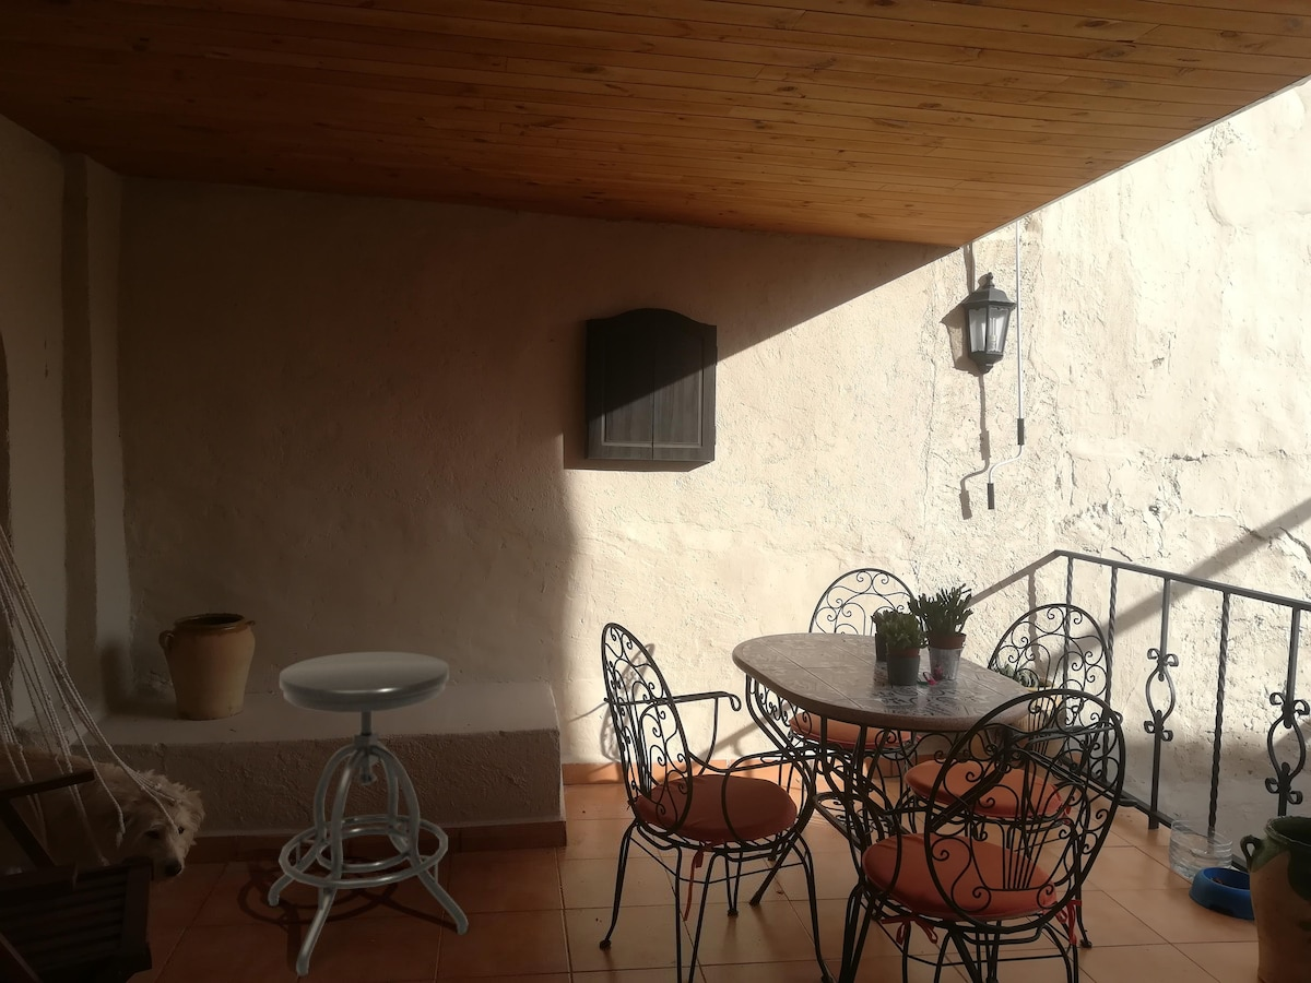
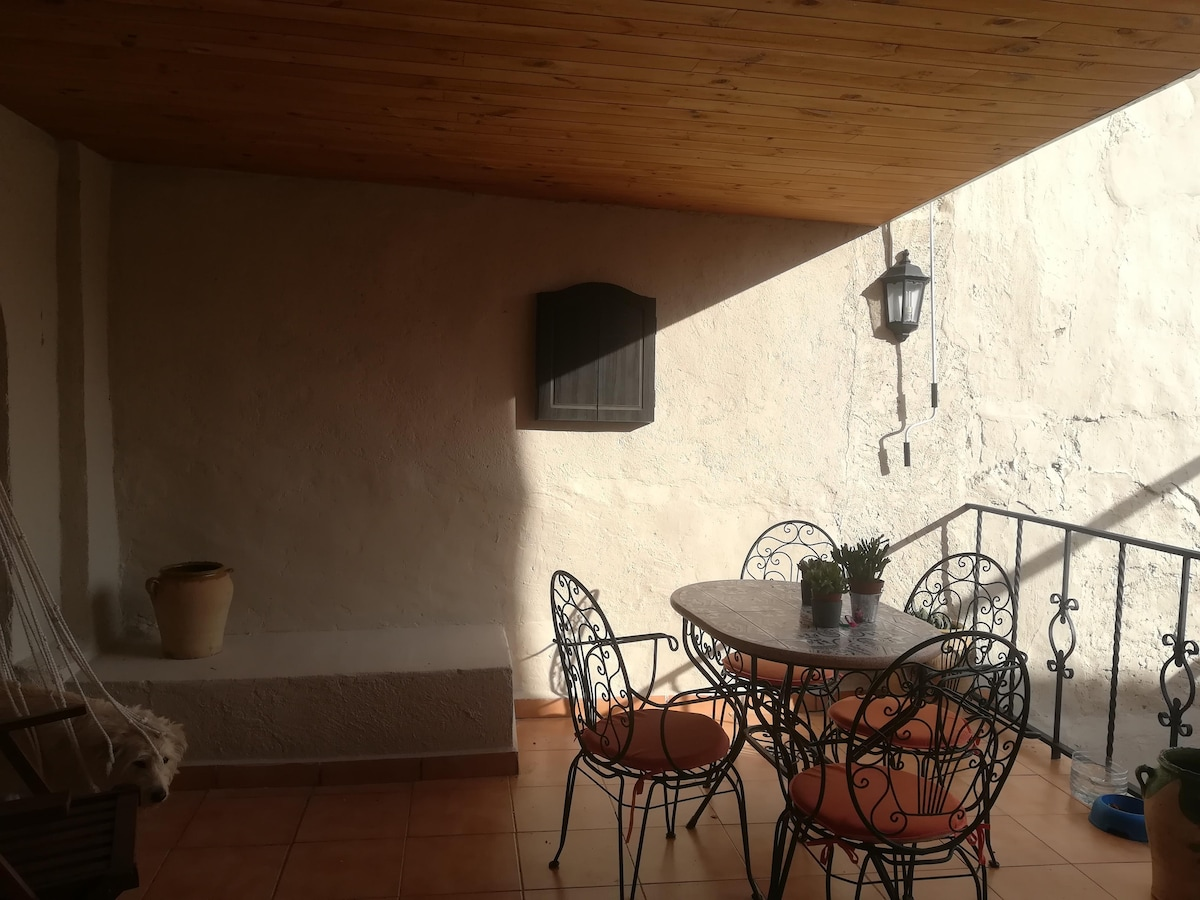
- stool (365, 784)
